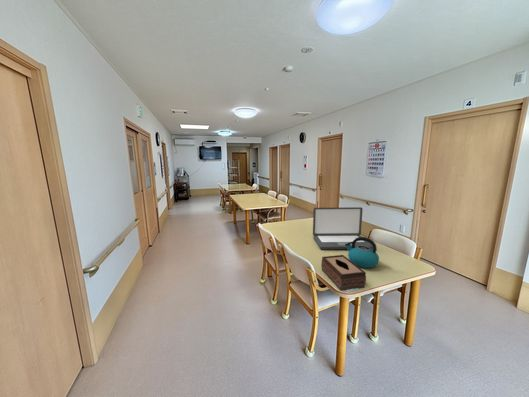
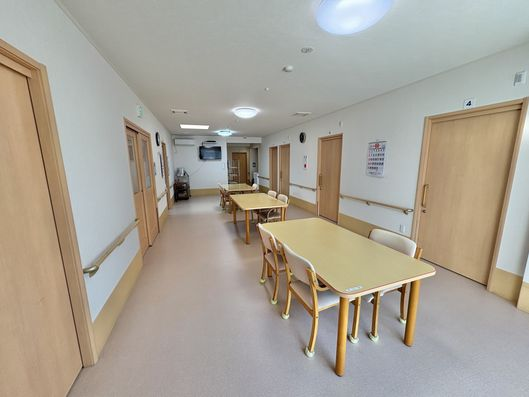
- laptop (342, 227)
- tissue box (341, 271)
- kettle (361, 249)
